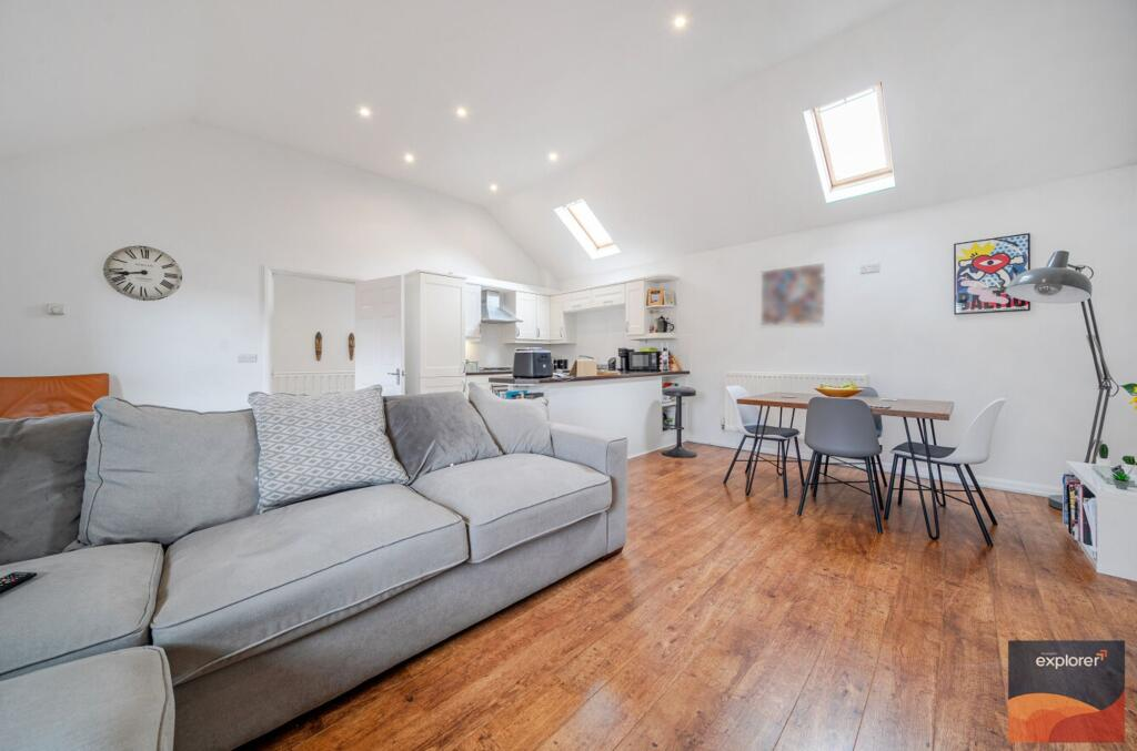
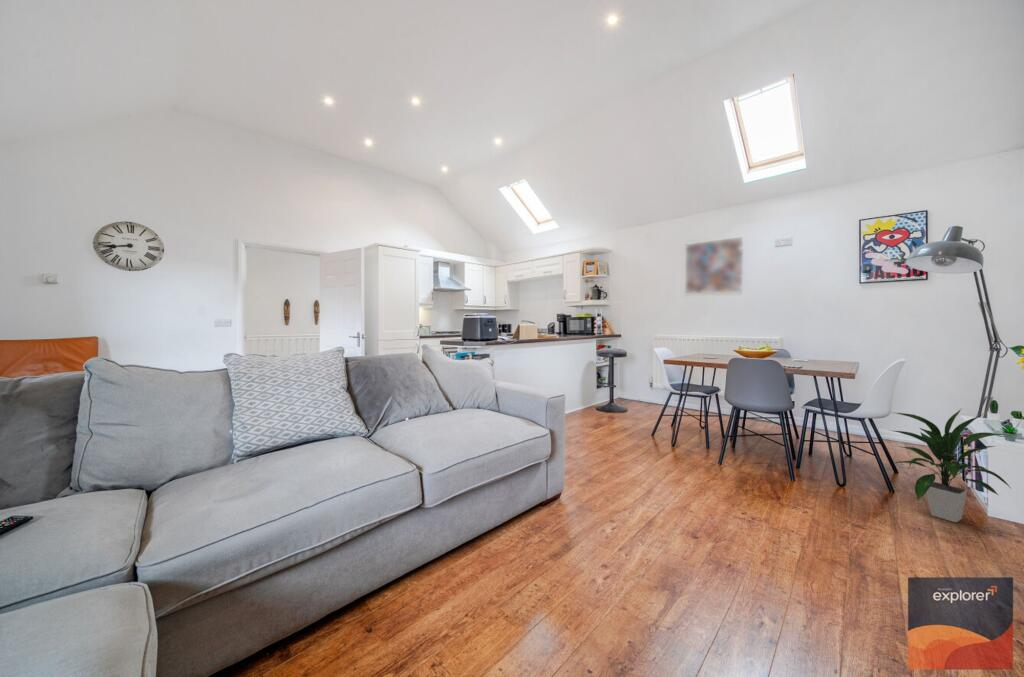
+ indoor plant (941, 462)
